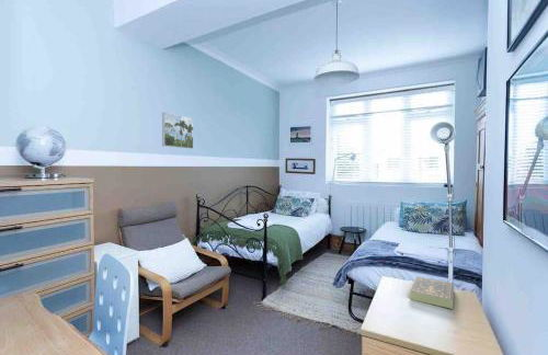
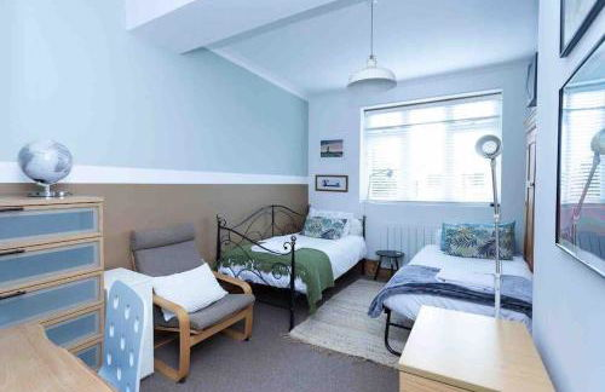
- book (432, 290)
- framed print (178, 131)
